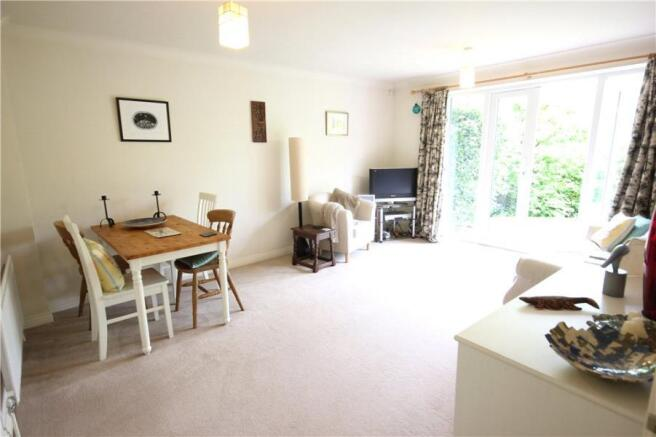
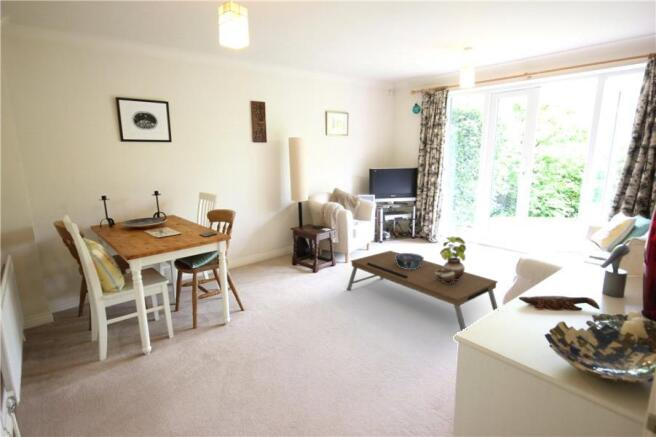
+ potted plant (451, 255)
+ coffee table (416, 286)
+ decorative bowl (409, 259)
